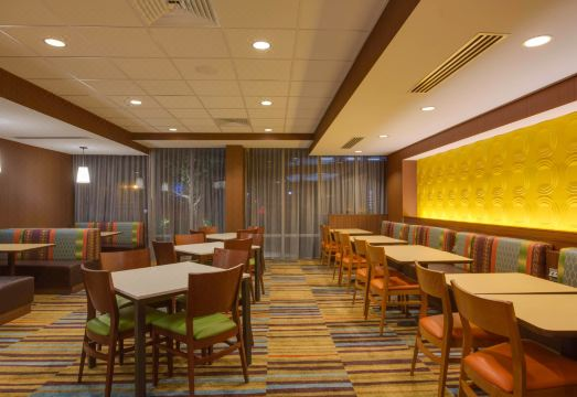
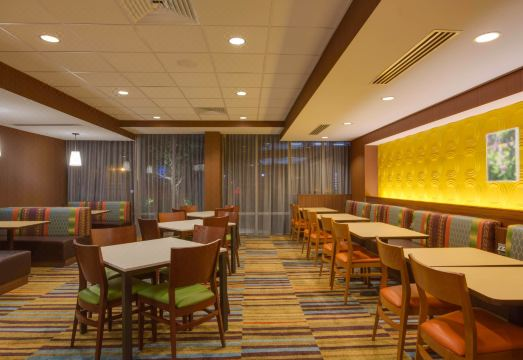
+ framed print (502, 156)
